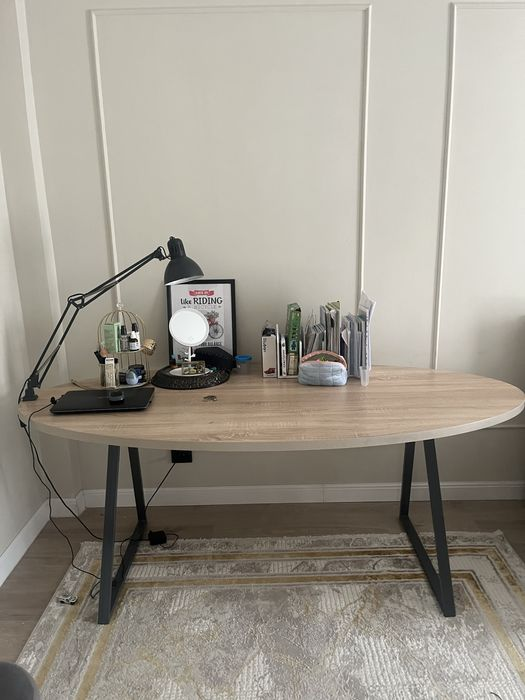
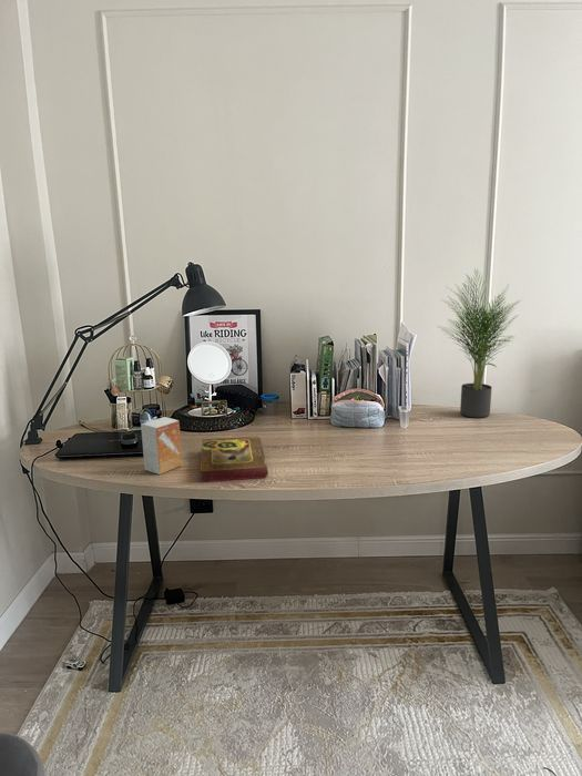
+ small box (161, 445)
+ book (233, 457)
+ potted plant (482, 344)
